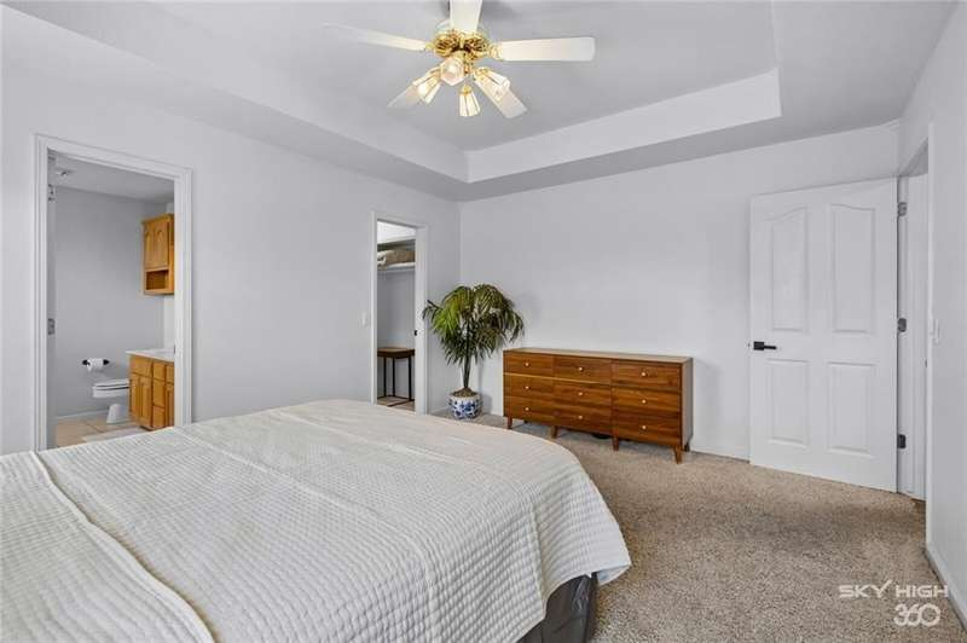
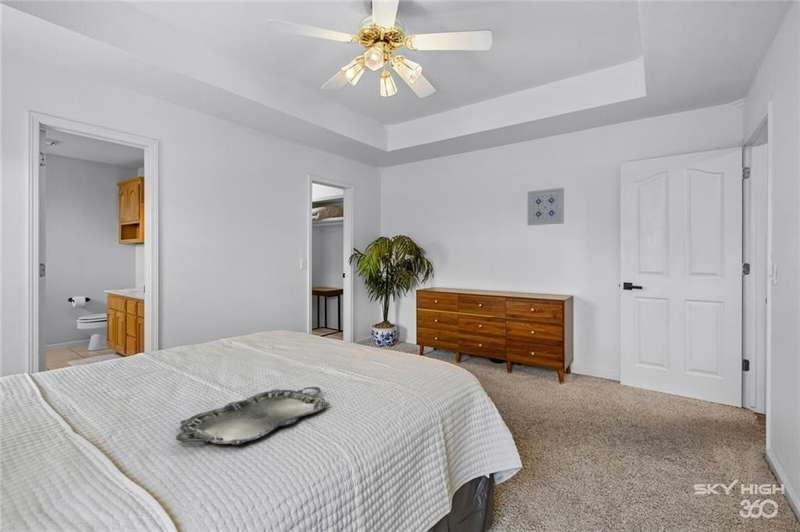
+ serving tray (259, 412)
+ wall art (545, 207)
